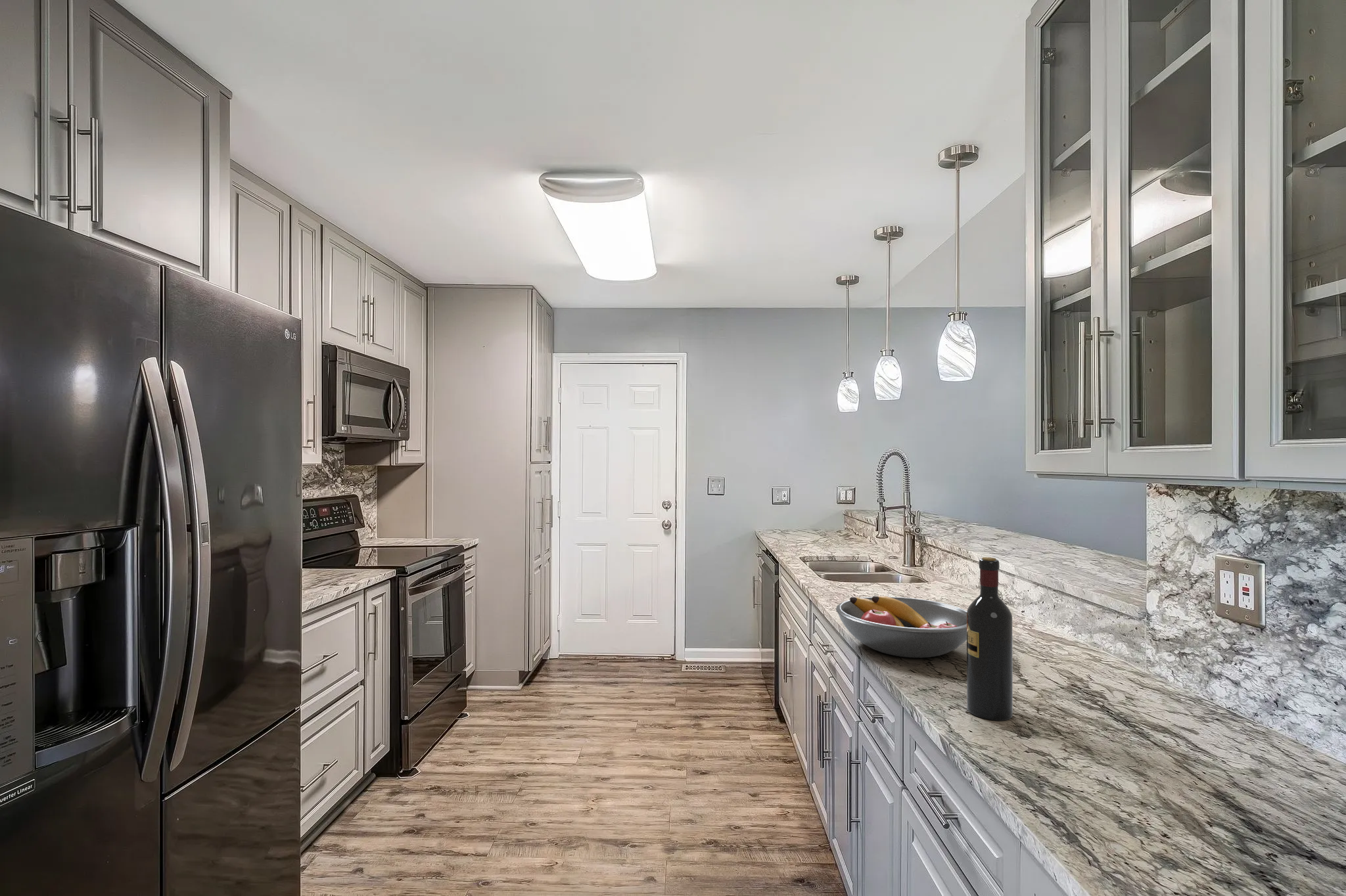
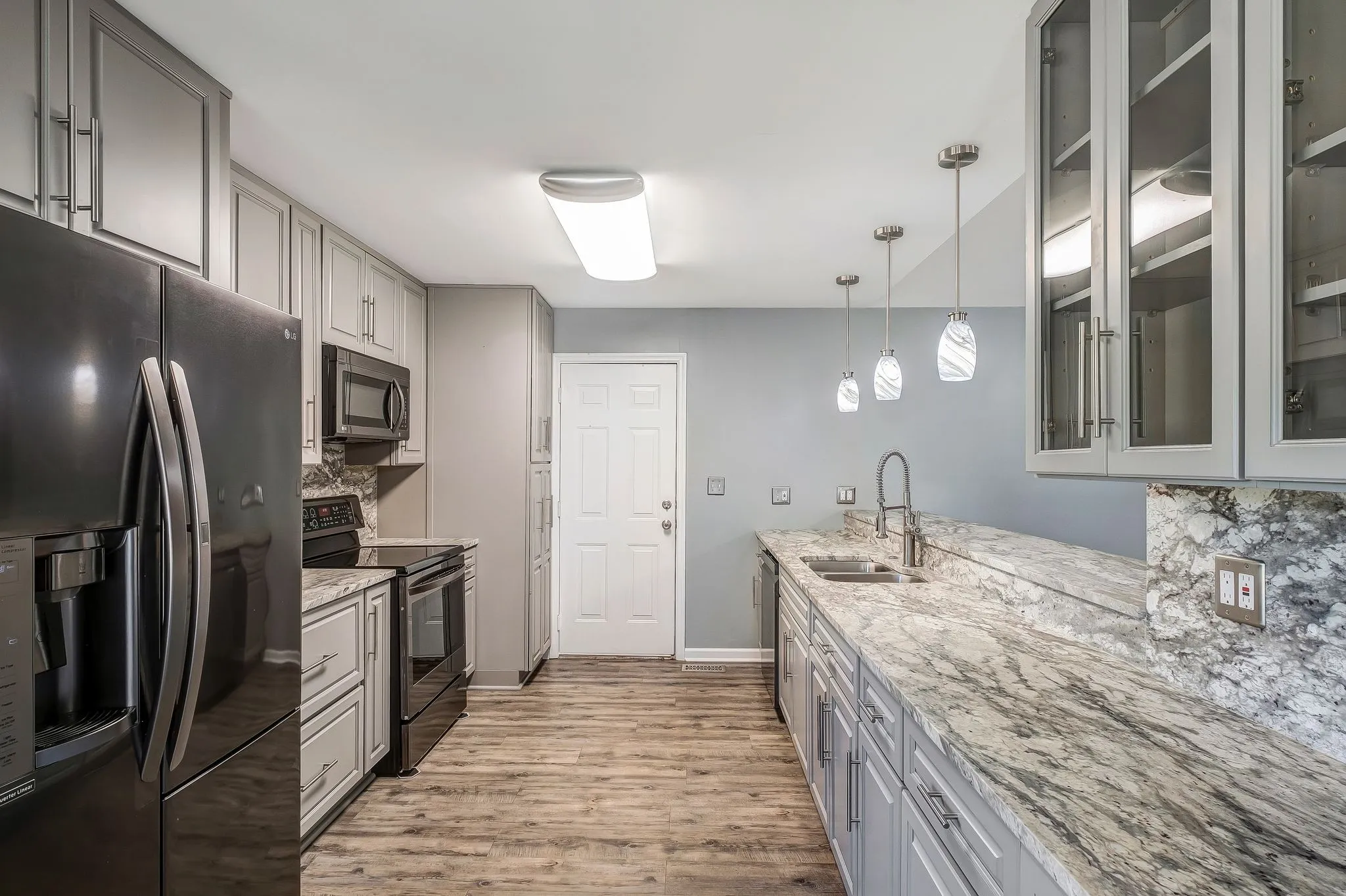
- wine bottle (989, 635)
- fruit bowl (904, 625)
